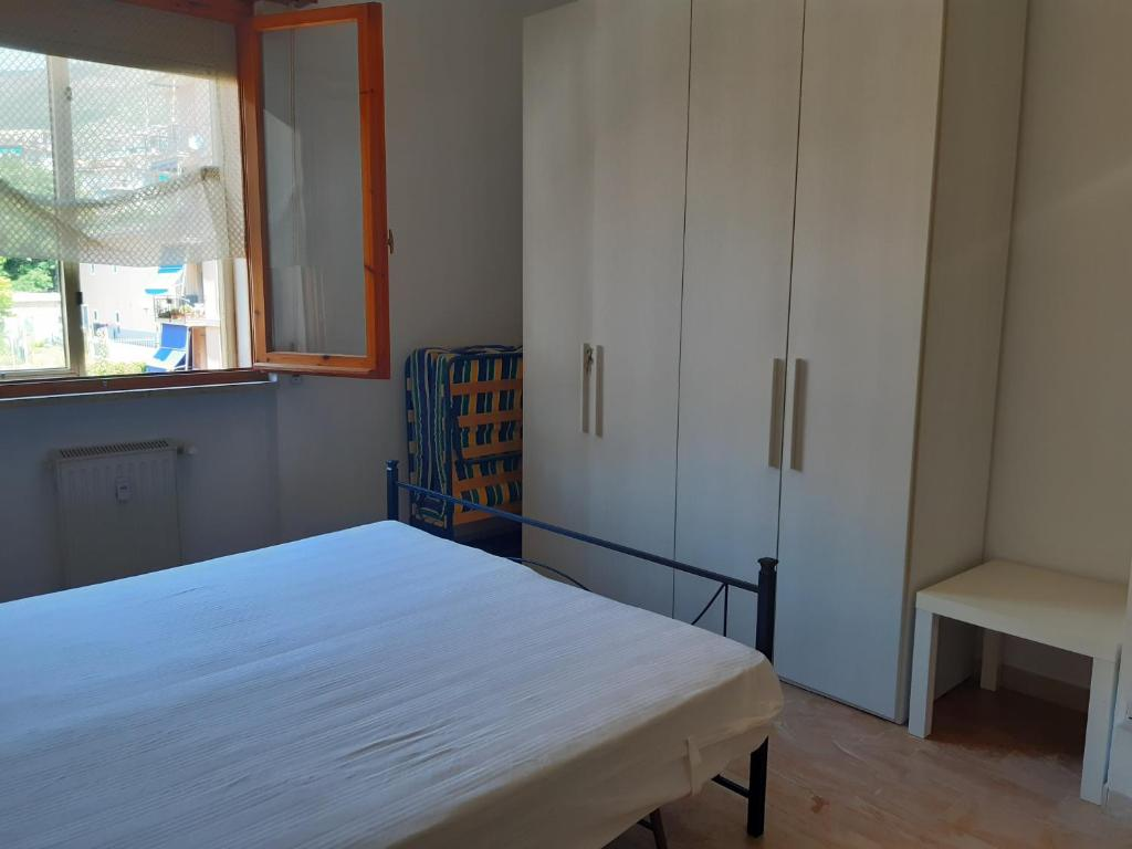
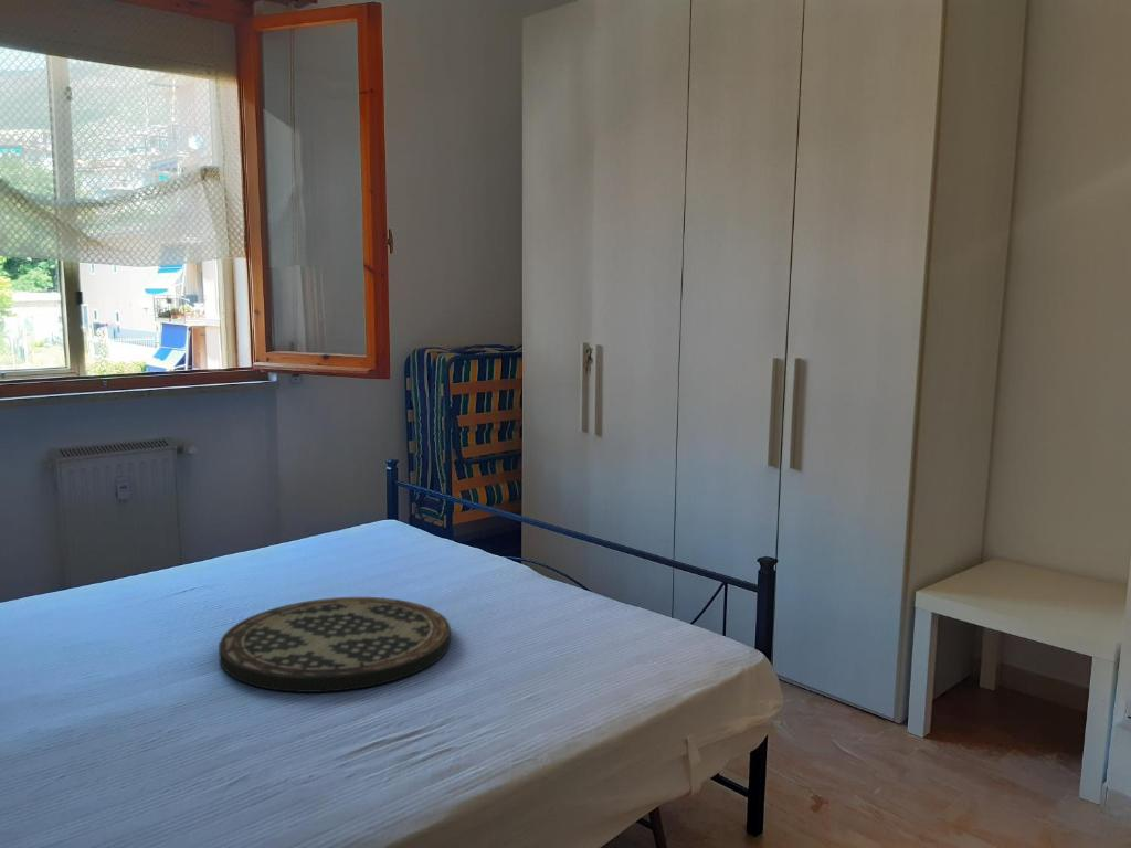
+ tray (338, 638)
